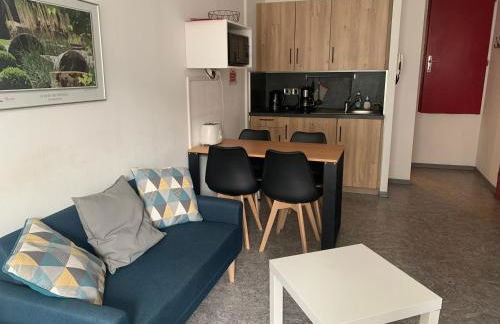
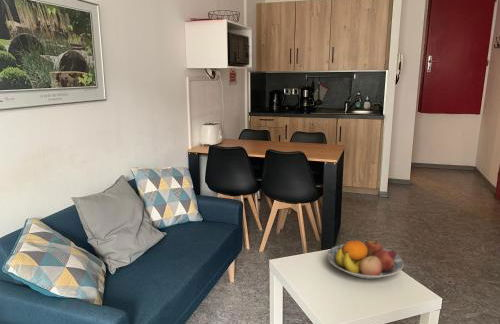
+ fruit bowl (364, 255)
